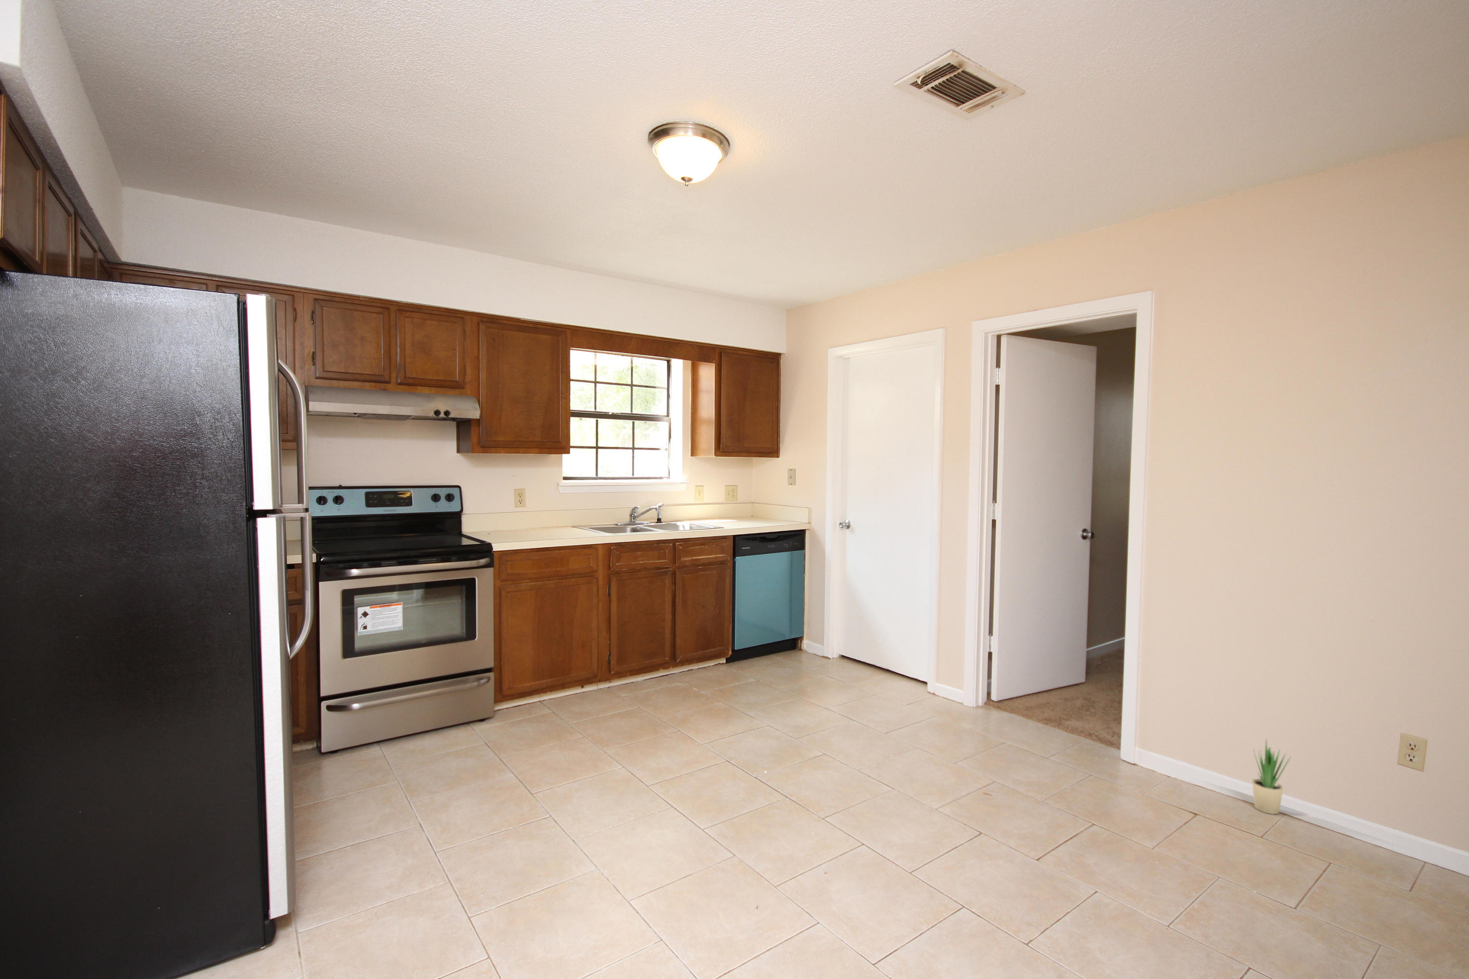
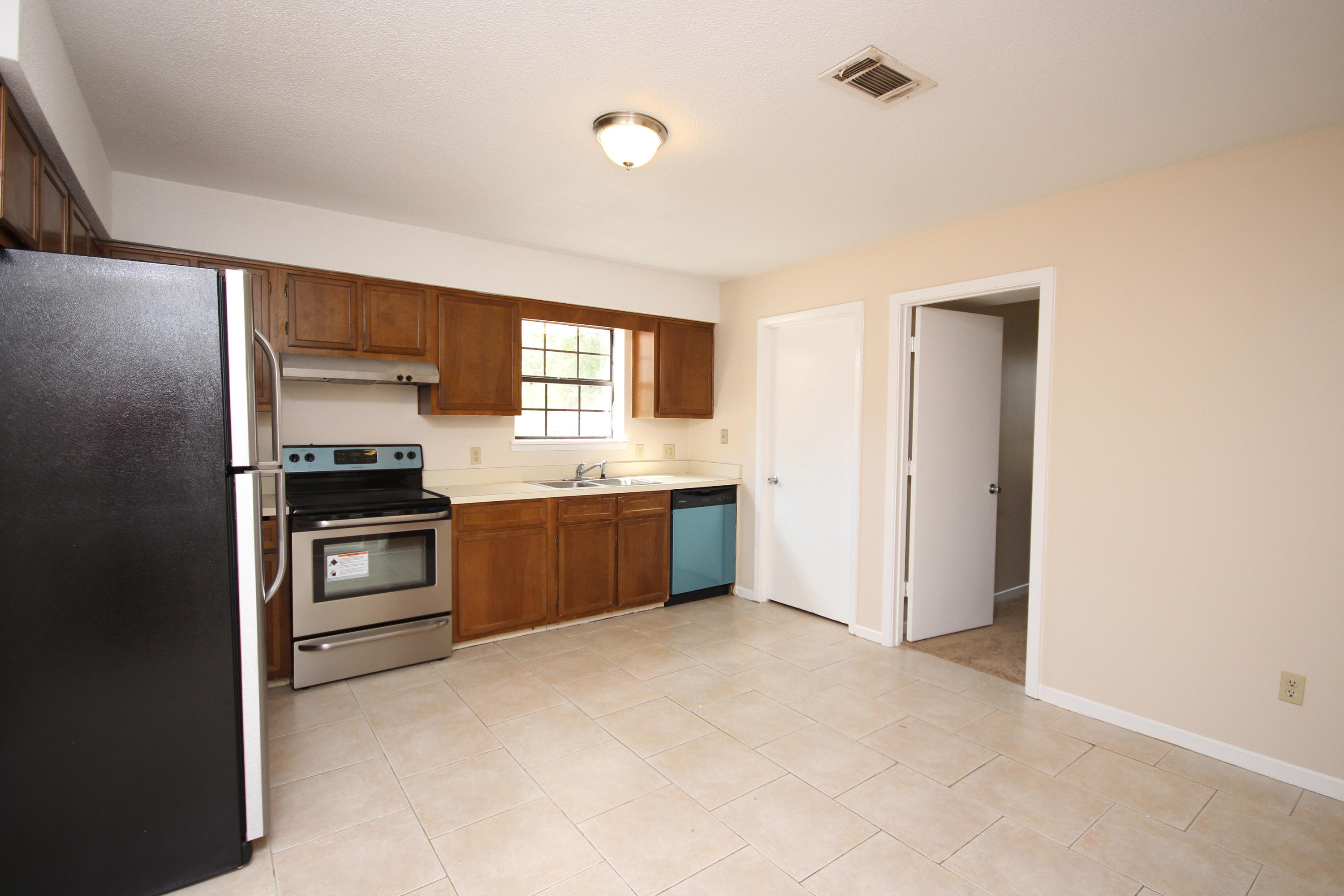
- potted plant (1270, 775)
